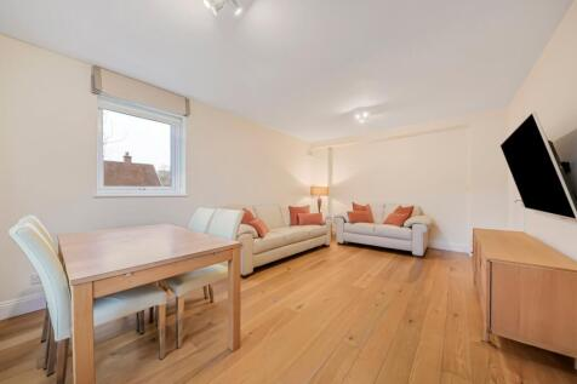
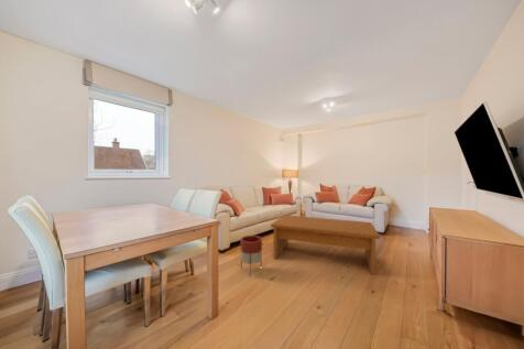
+ planter (250, 254)
+ coffee table (321, 239)
